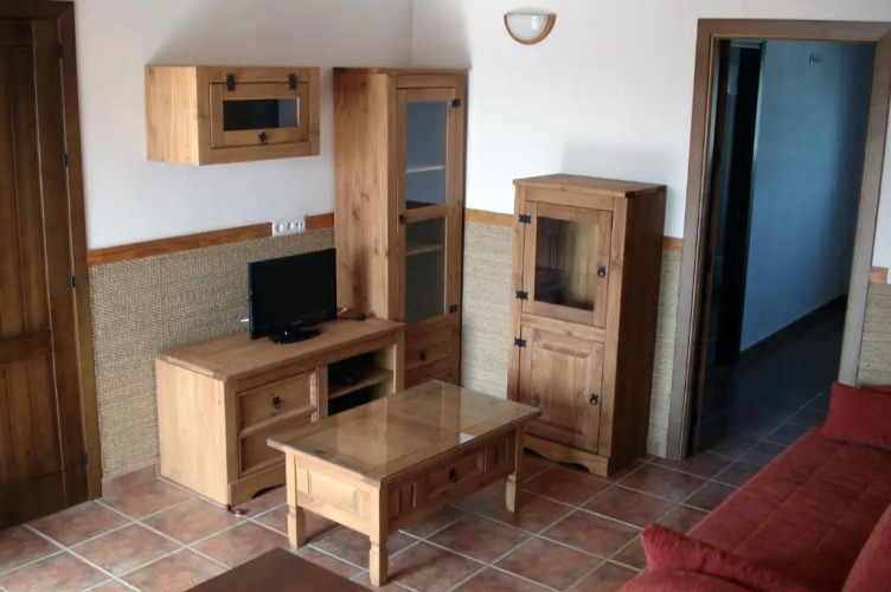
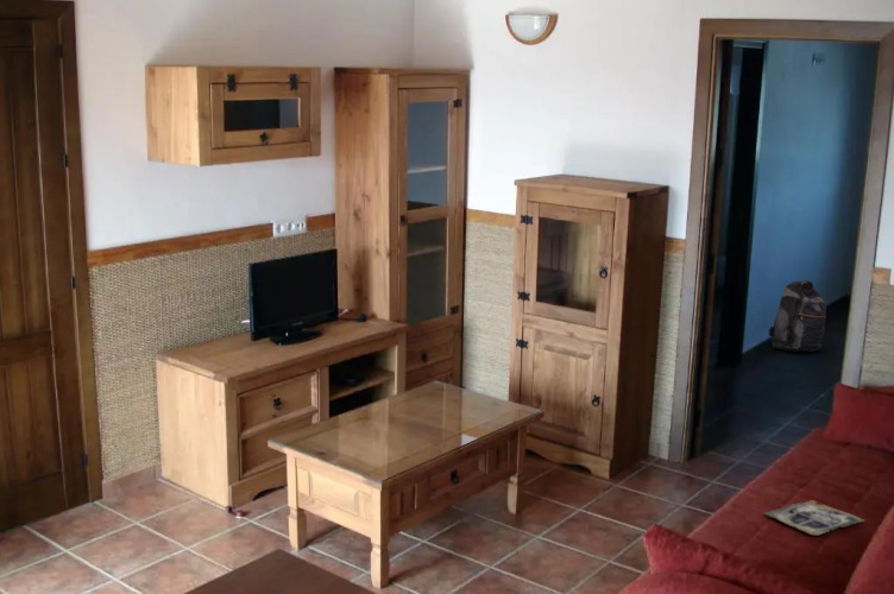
+ backpack (800, 314)
+ magazine (813, 517)
